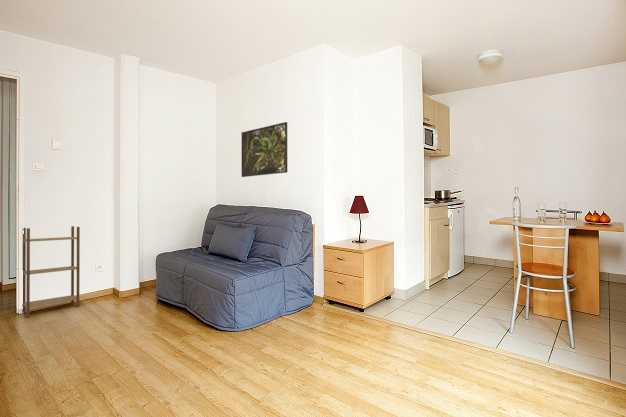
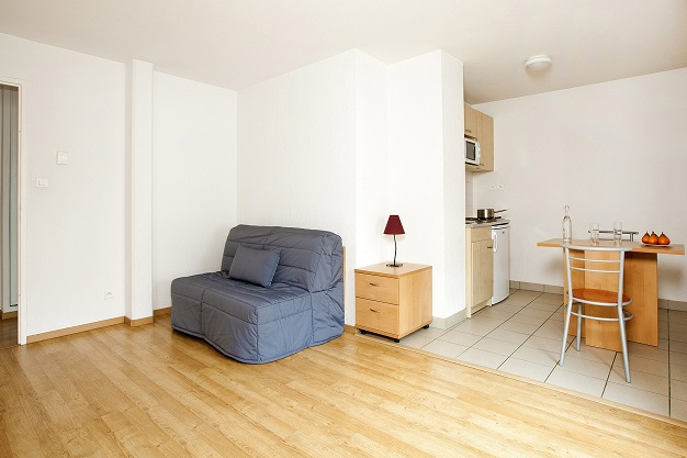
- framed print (263, 151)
- shelving unit (51, 268)
